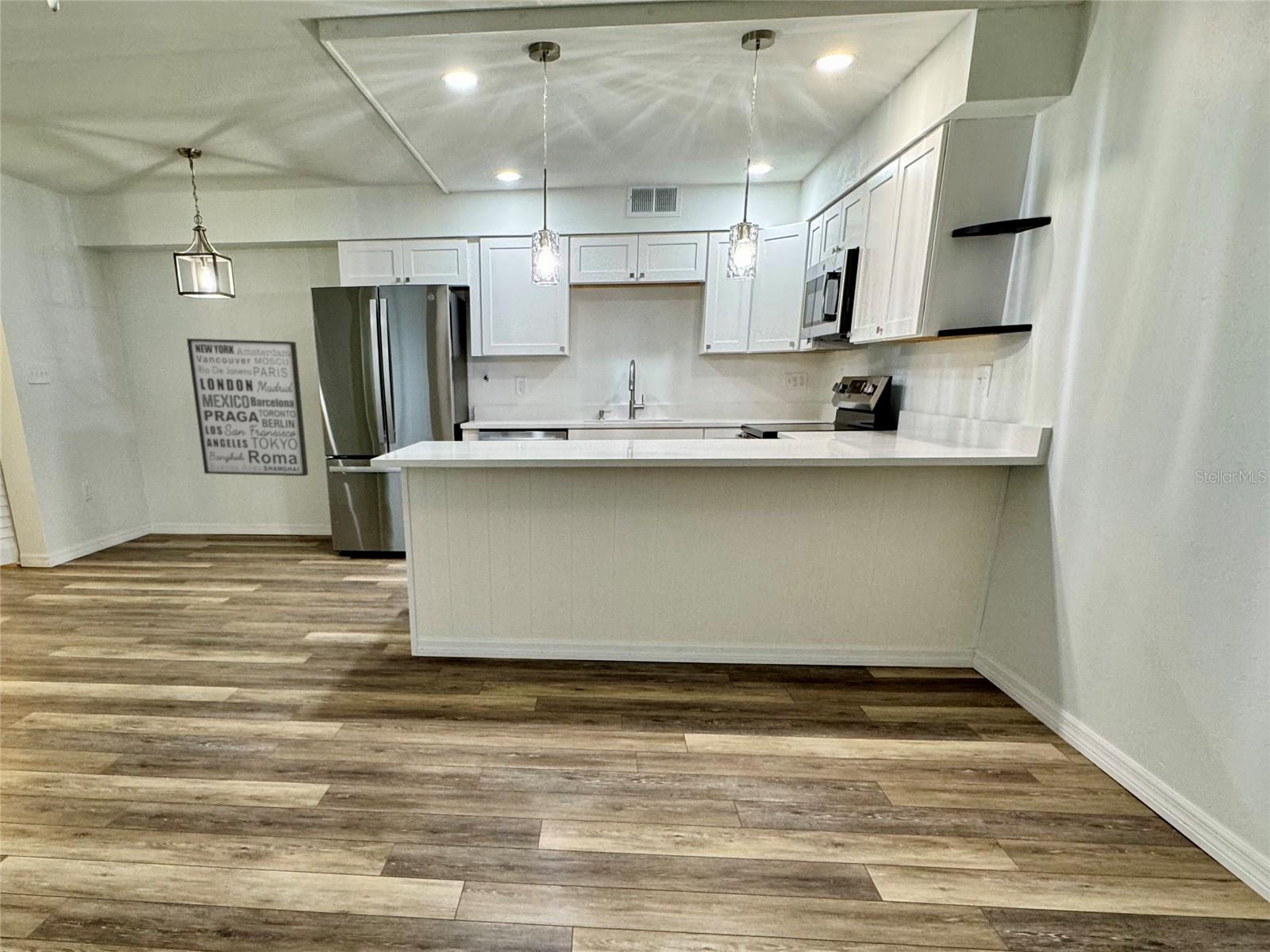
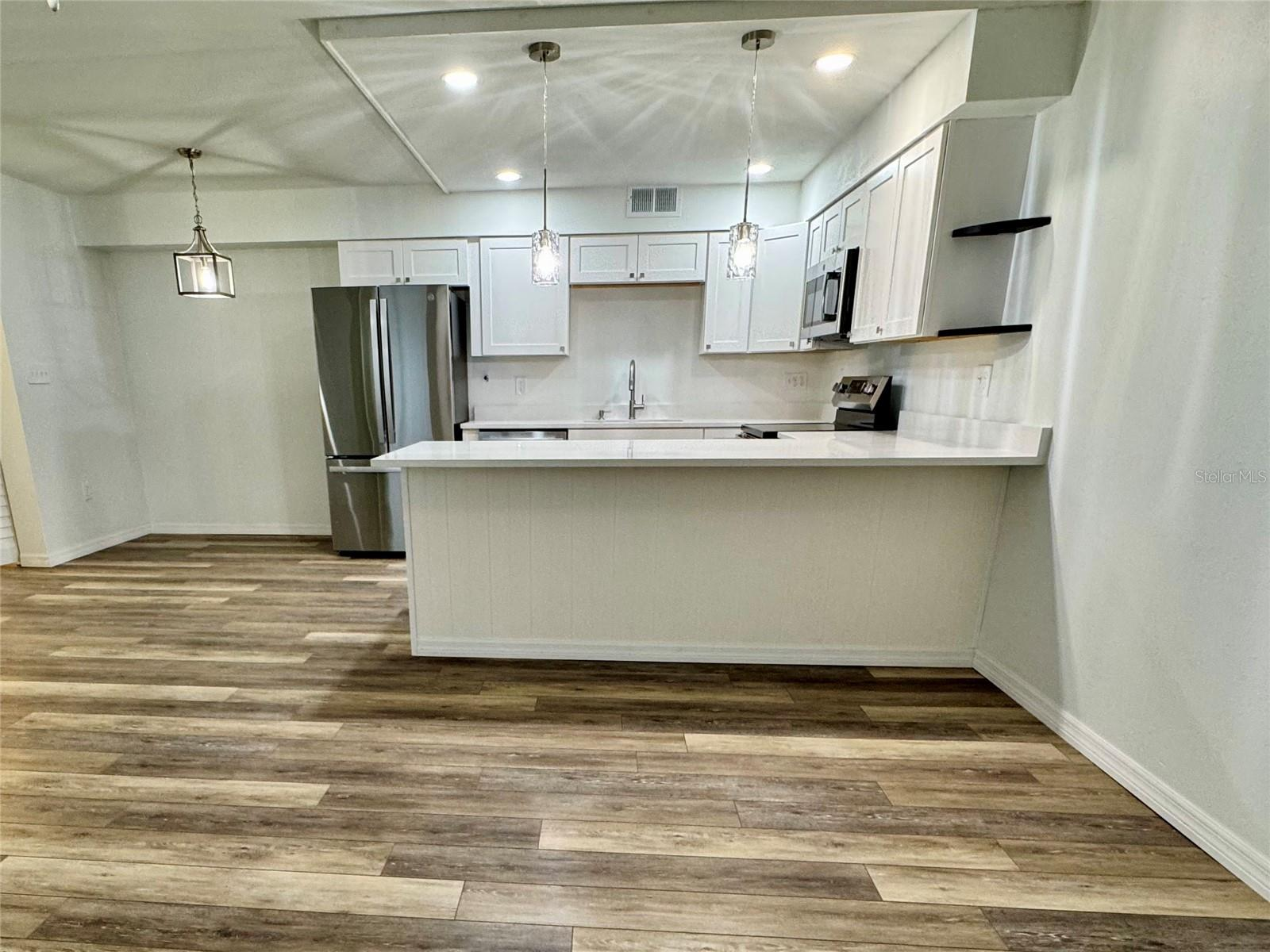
- wall art (249, 409)
